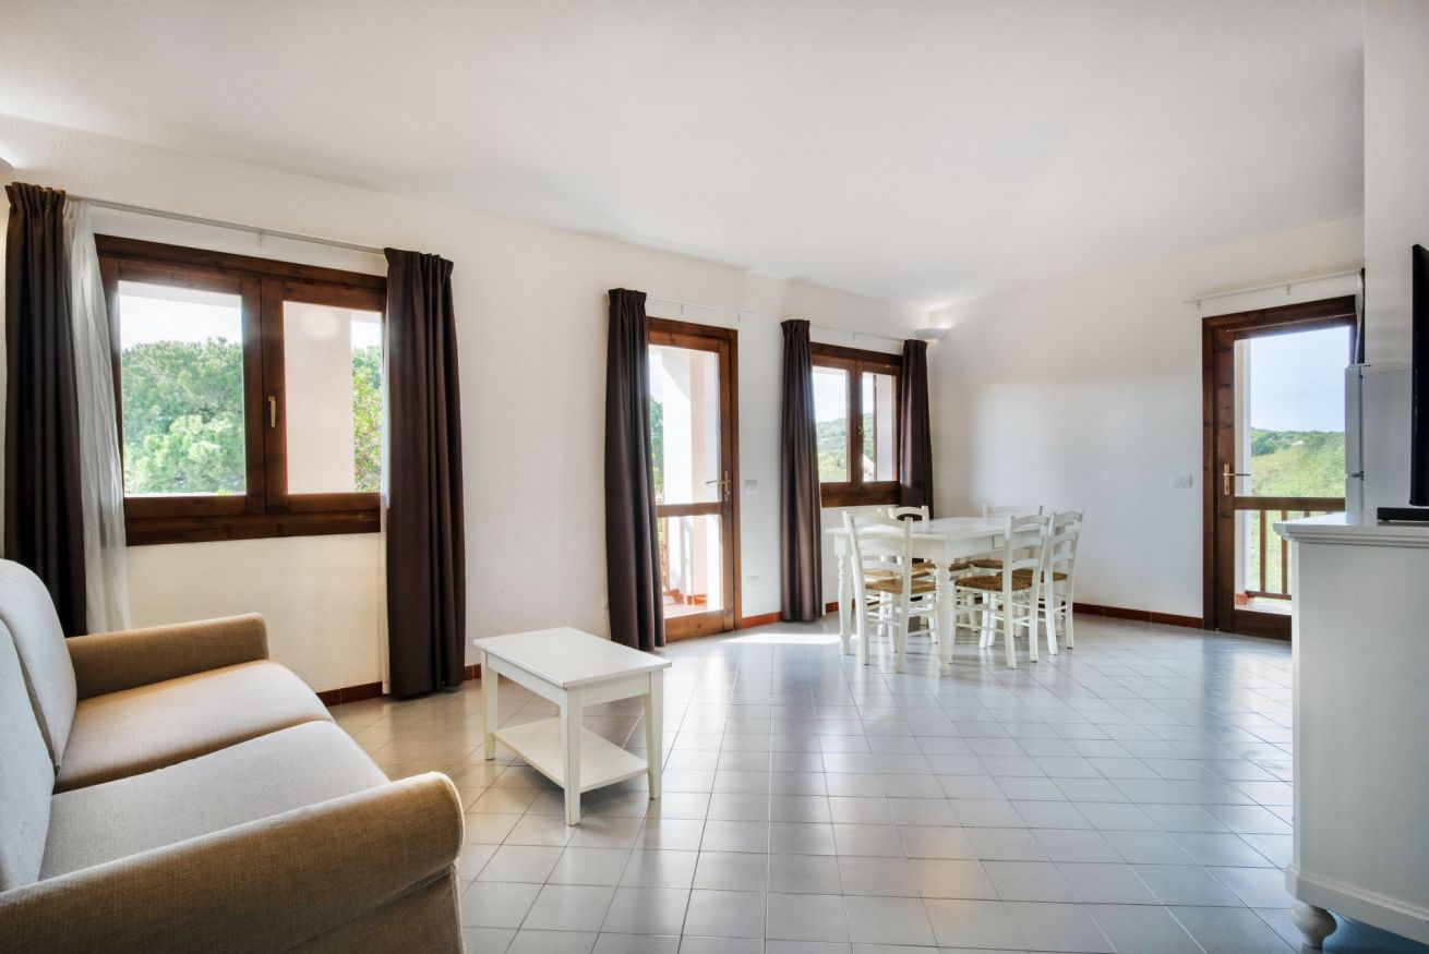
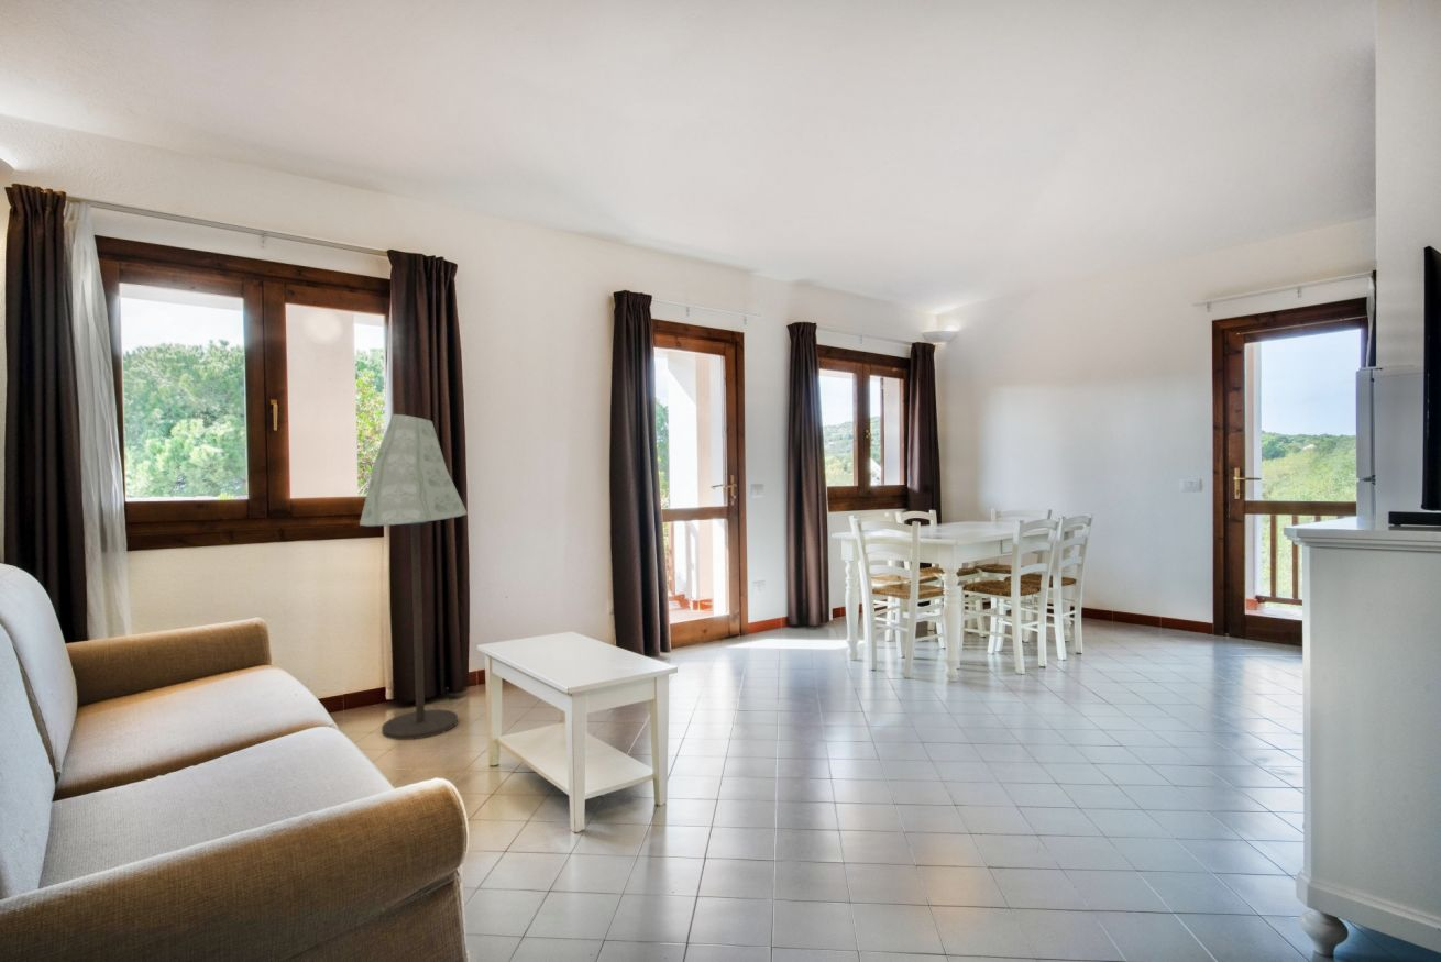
+ floor lamp (416, 571)
